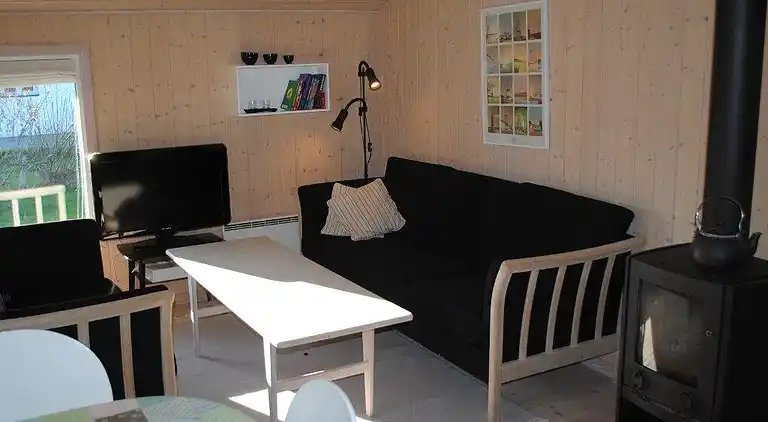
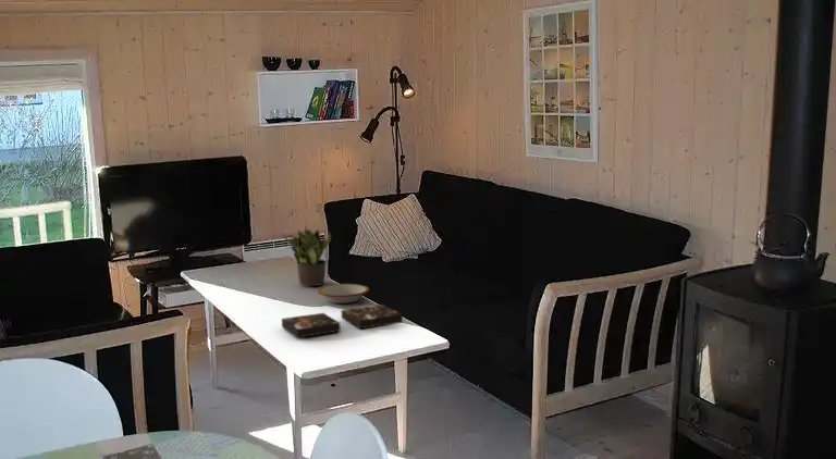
+ board game (342, 318)
+ bowl (343, 295)
+ potted plant (310, 252)
